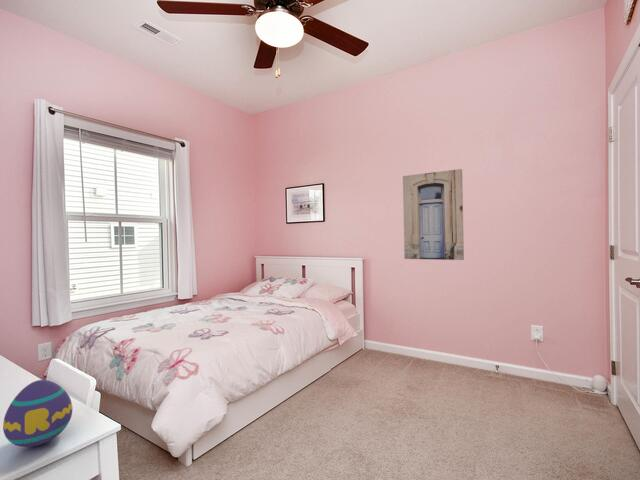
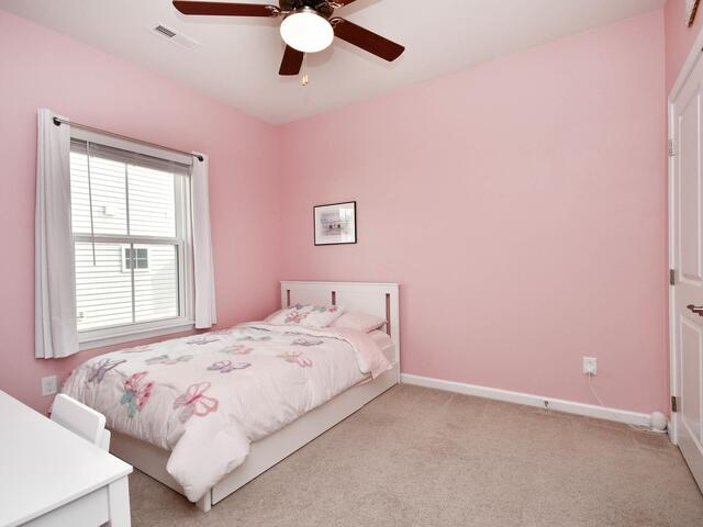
- decorative egg (39, 411)
- wall art (432, 216)
